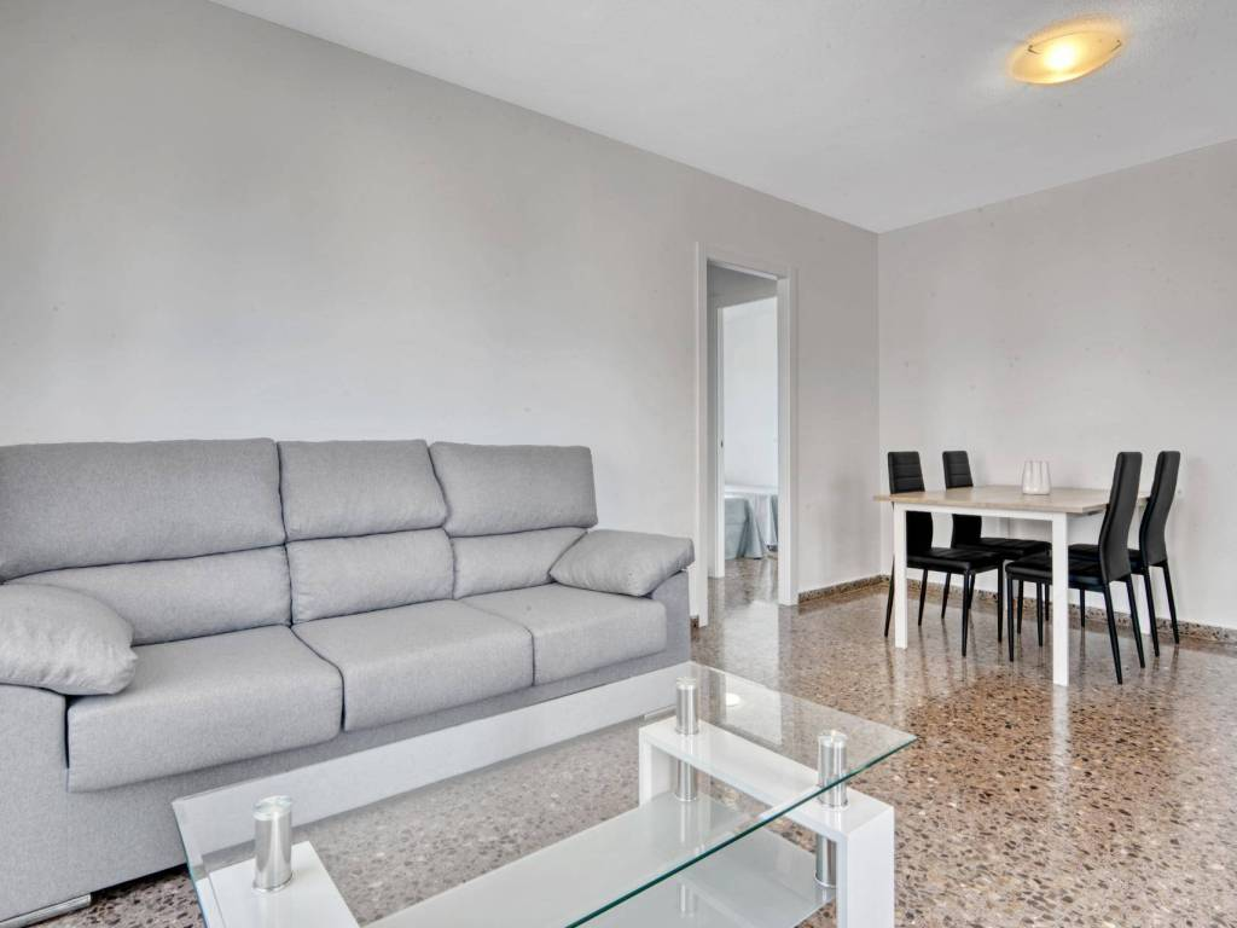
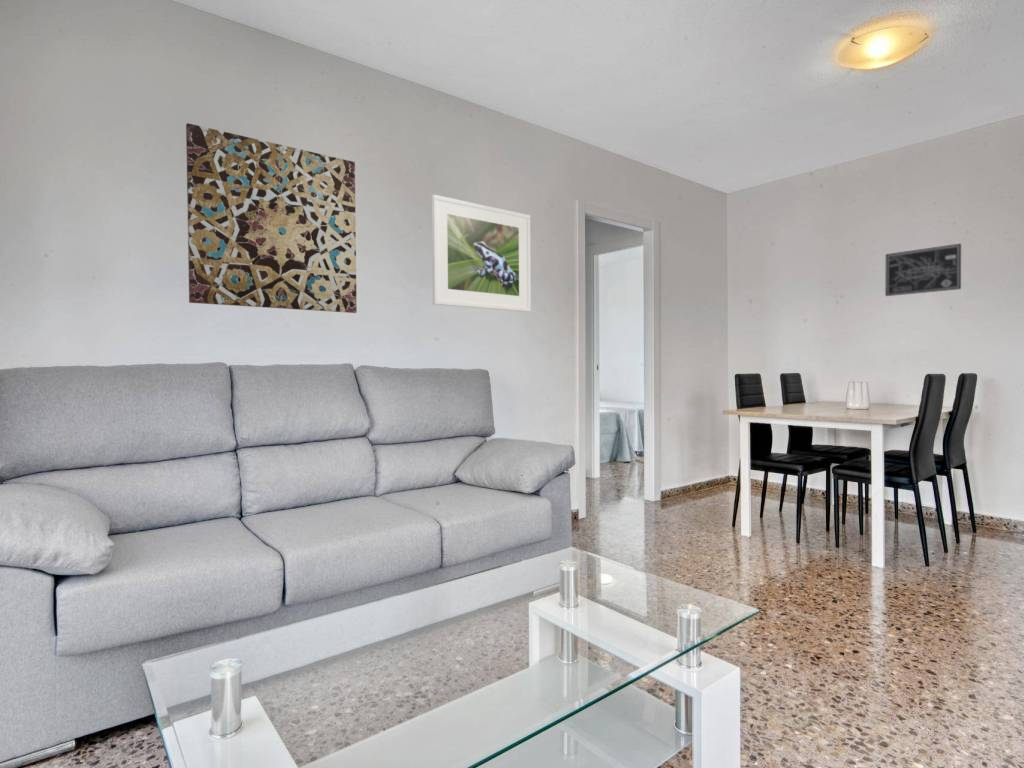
+ wall art (278, 226)
+ wall art (921, 271)
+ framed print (484, 257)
